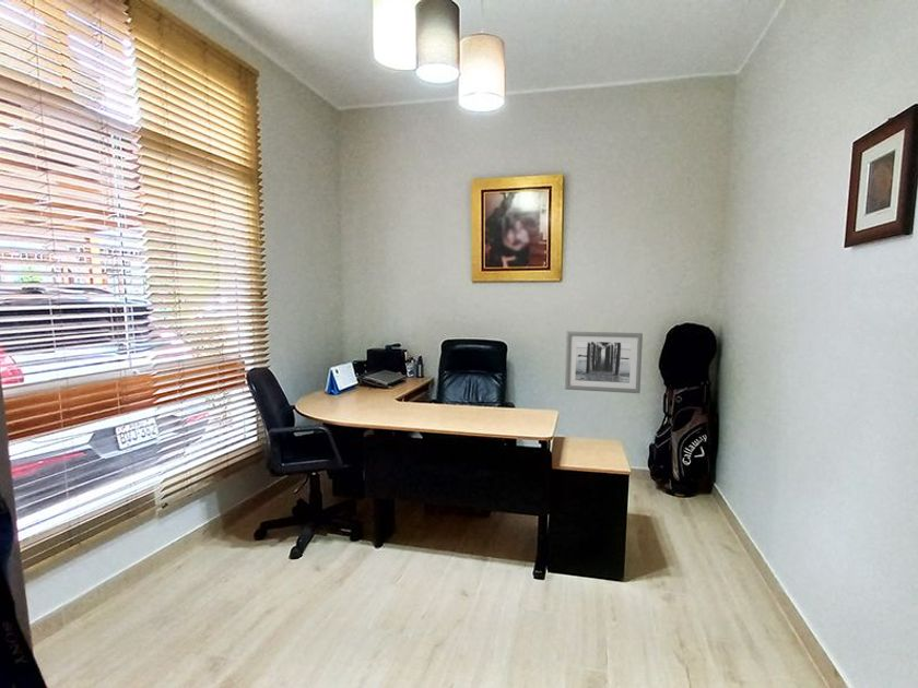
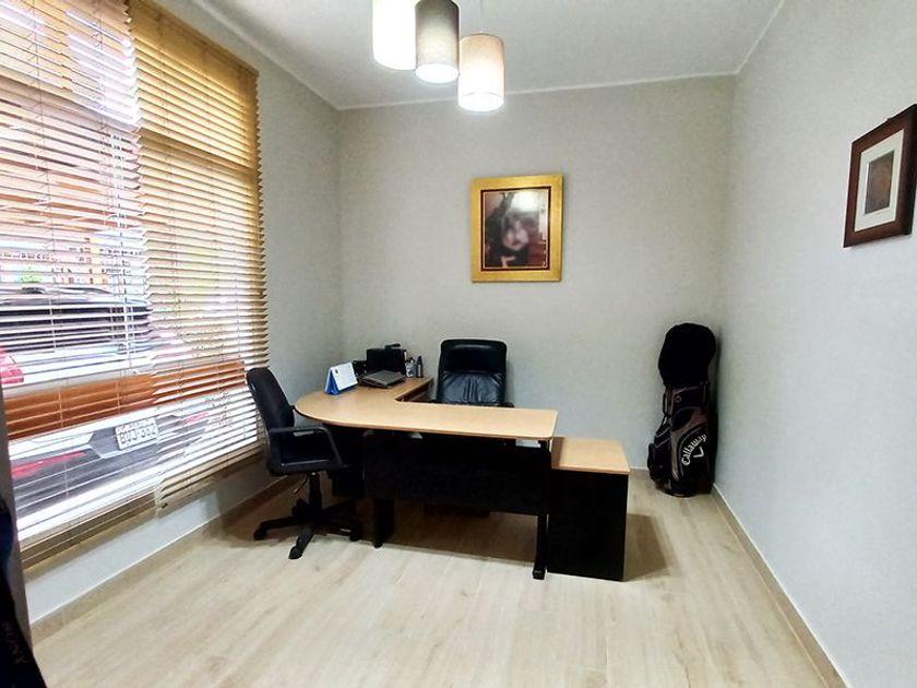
- wall art (602, 361)
